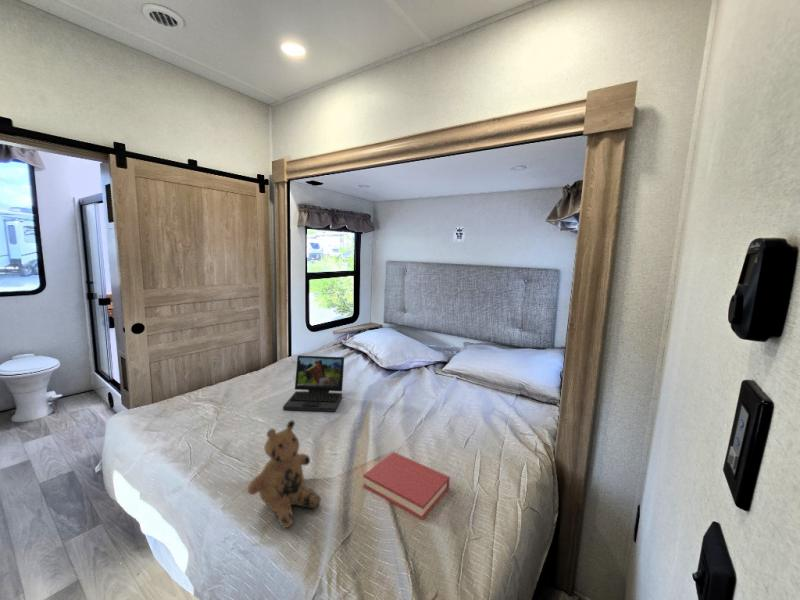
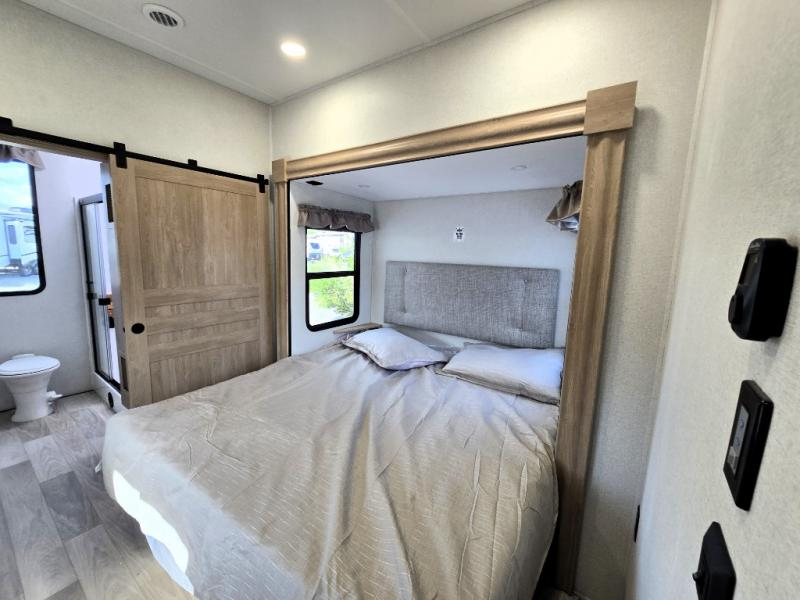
- teddy bear (288, 468)
- hardback book (406, 481)
- laptop (315, 381)
